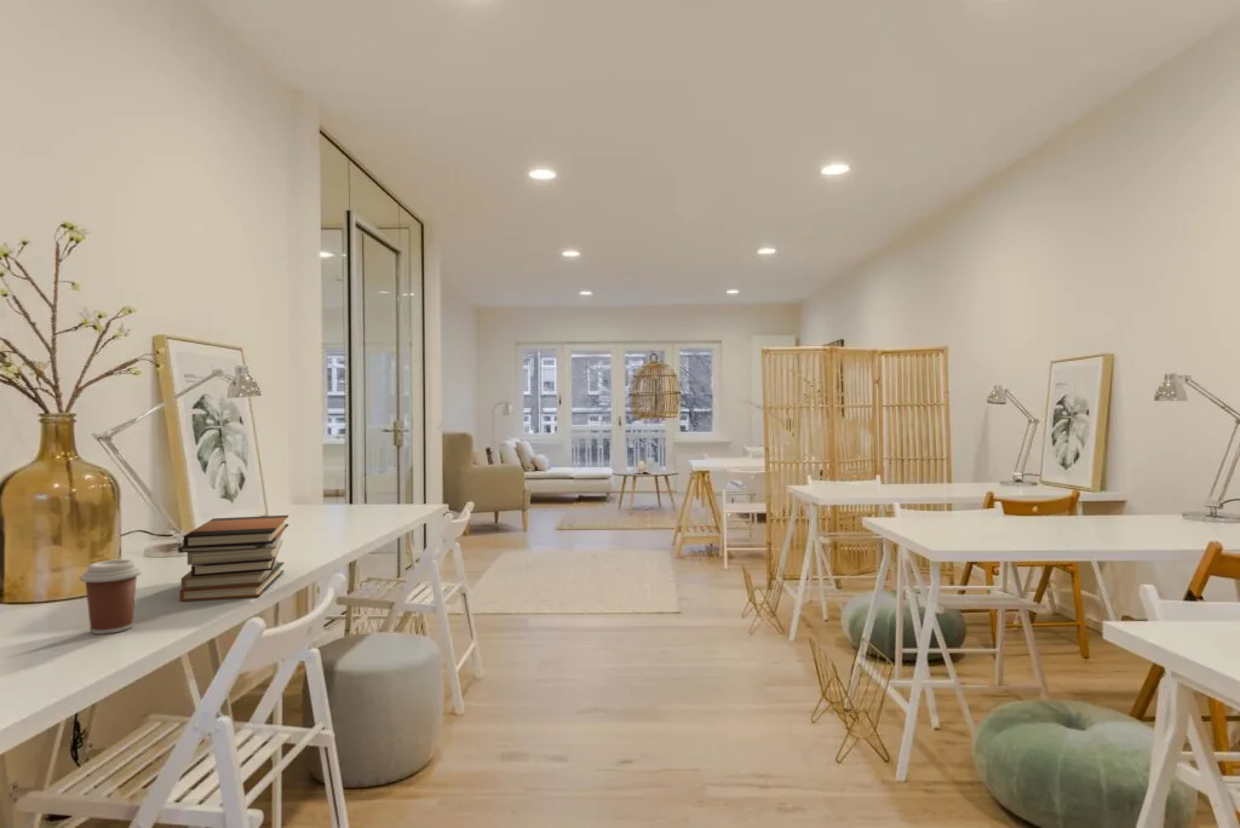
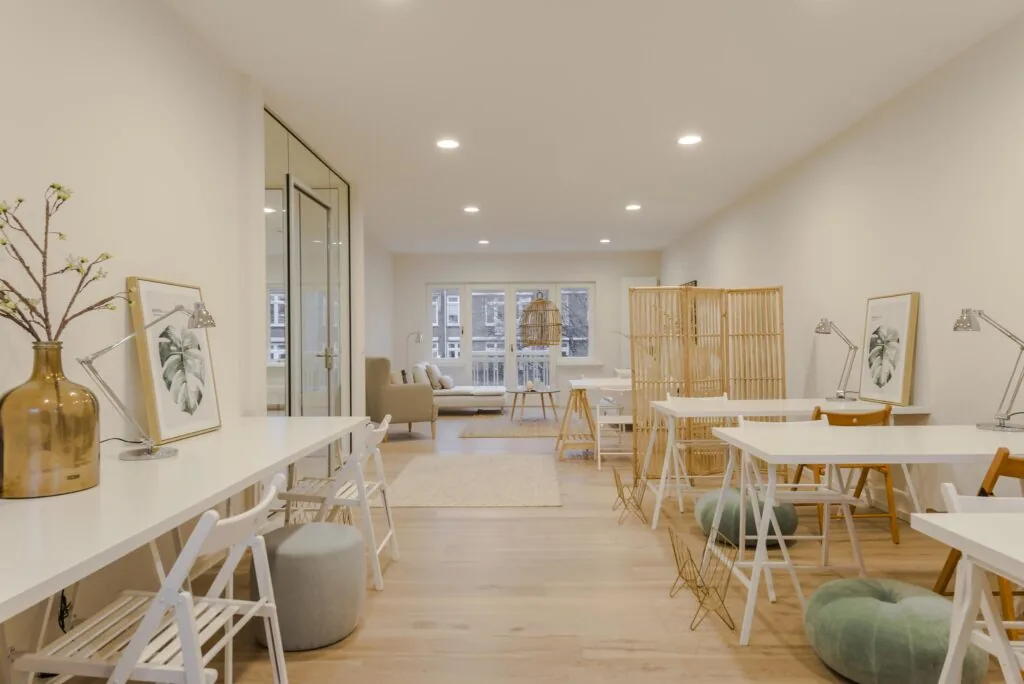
- coffee cup (111, 596)
- book stack (239, 554)
